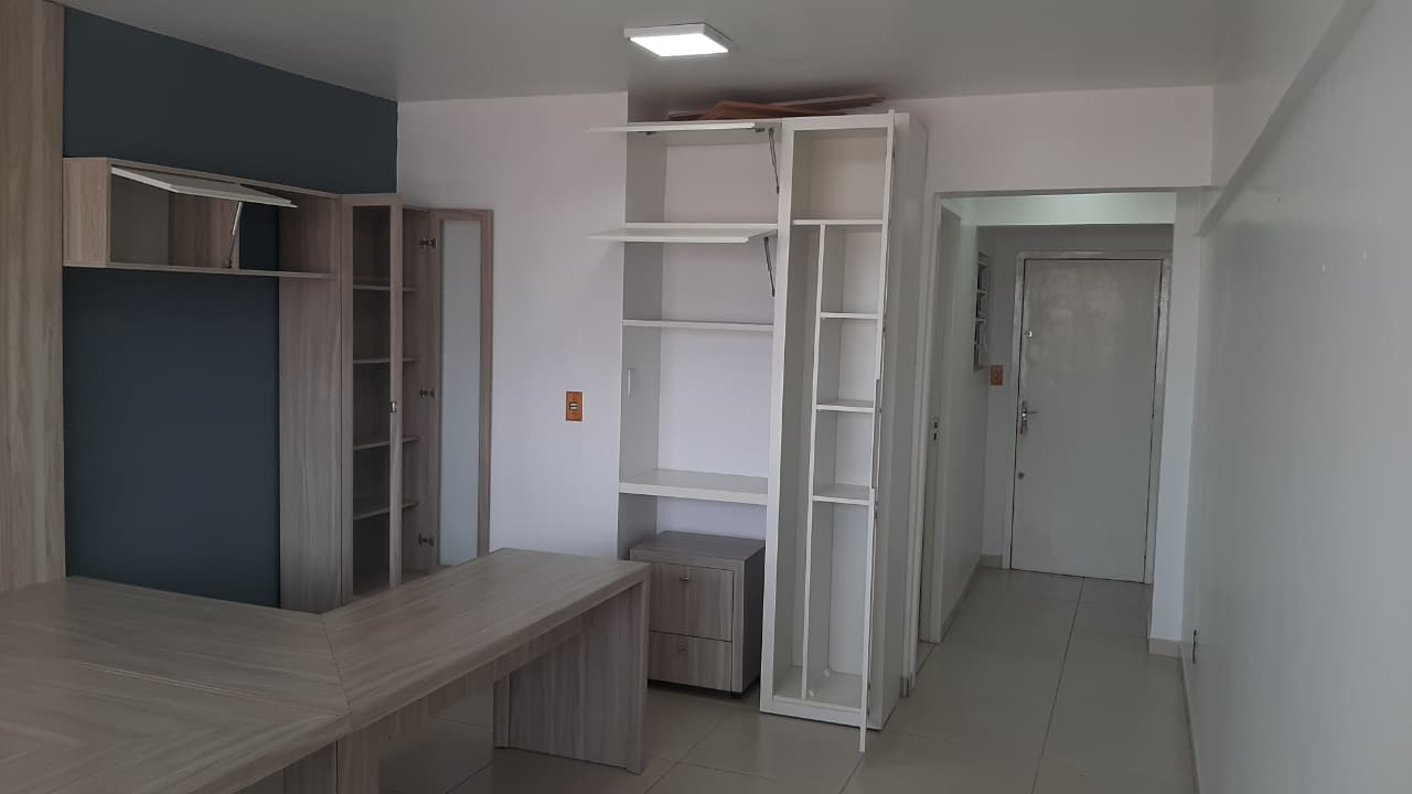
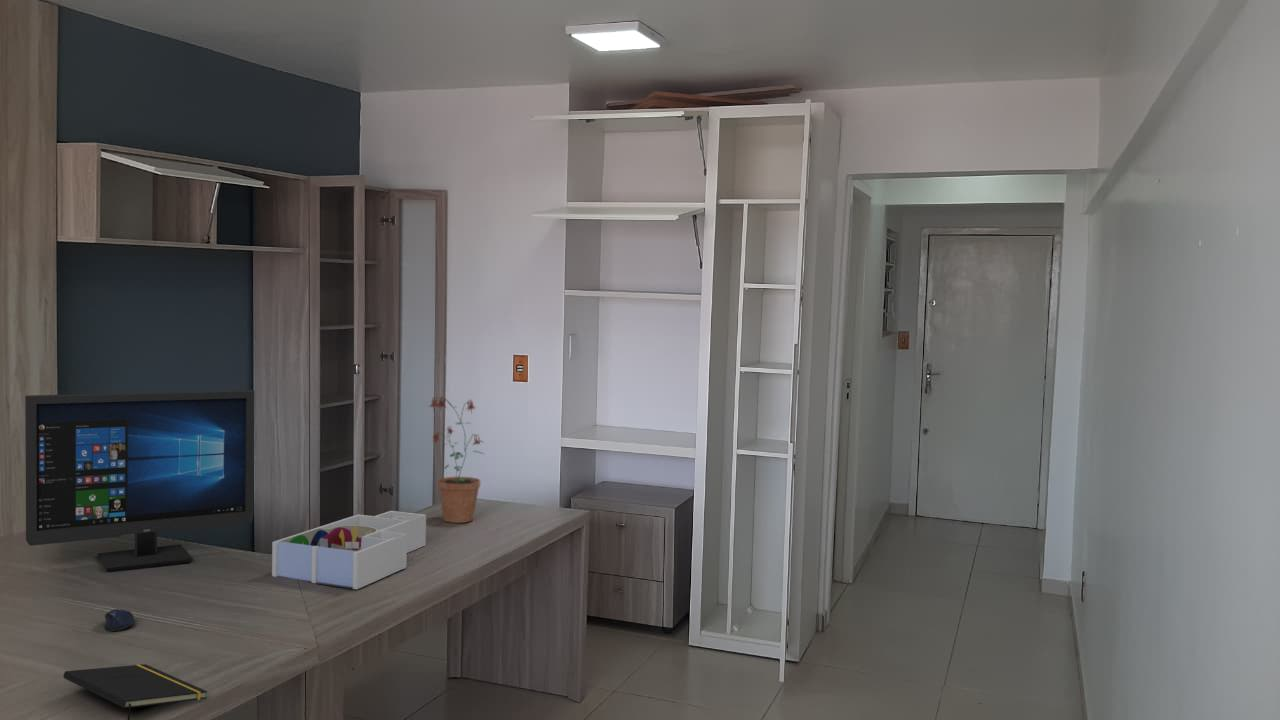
+ desk organizer (366, 545)
+ notepad (135, 684)
+ computer monitor (146, 476)
+ potted plant (458, 458)
+ computer mouse (119, 616)
